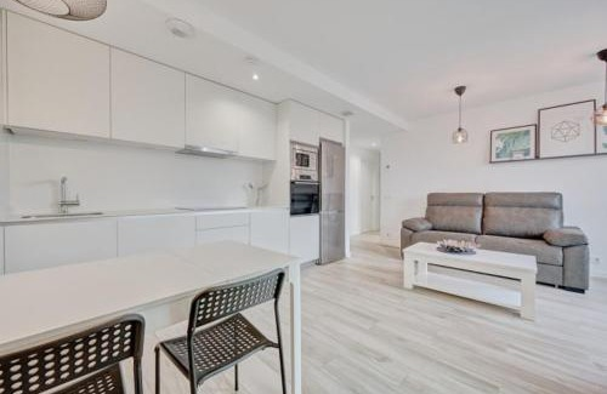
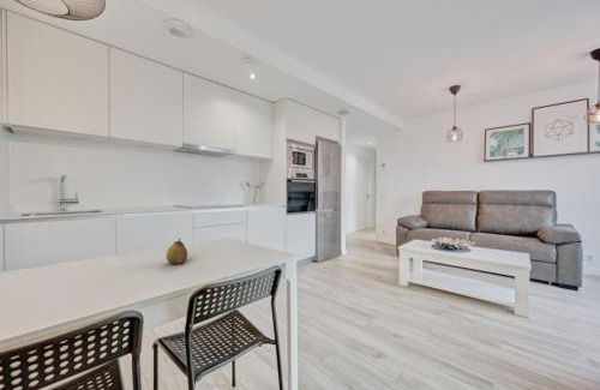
+ fruit (176, 250)
